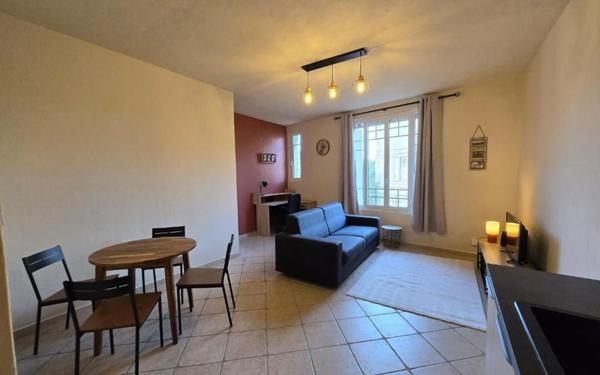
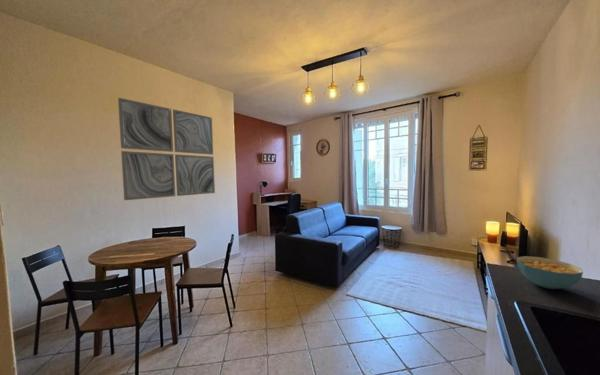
+ cereal bowl (546, 275)
+ wall art (175, 154)
